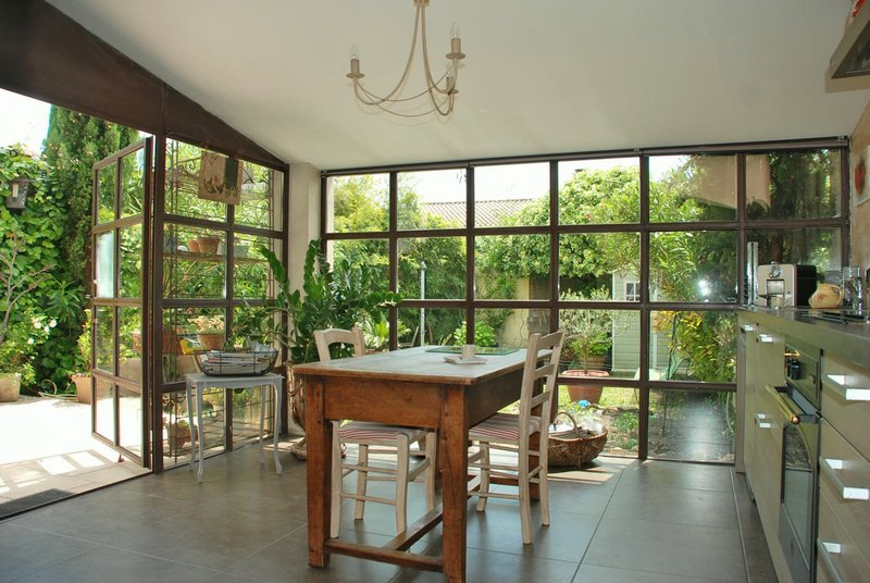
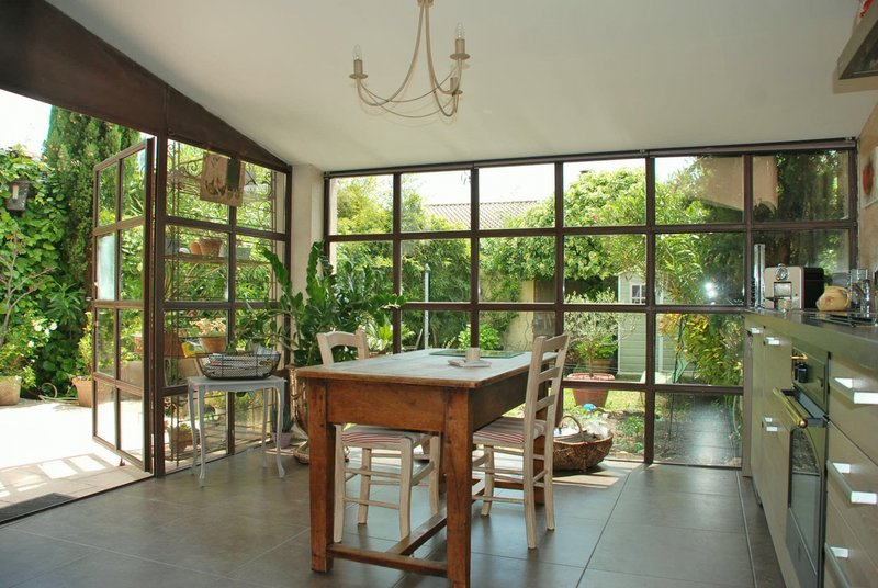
+ potted plant (283, 423)
